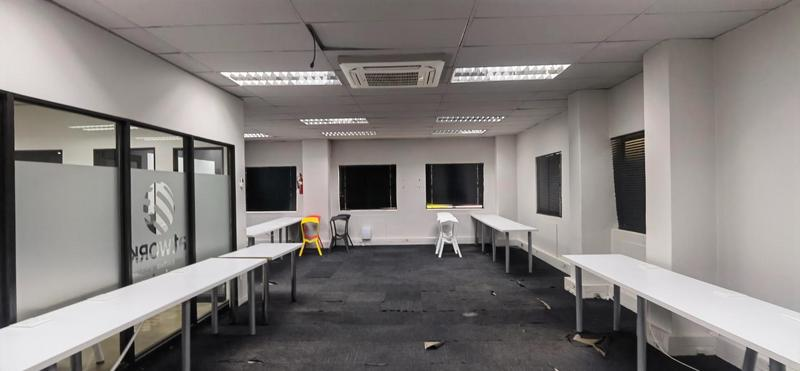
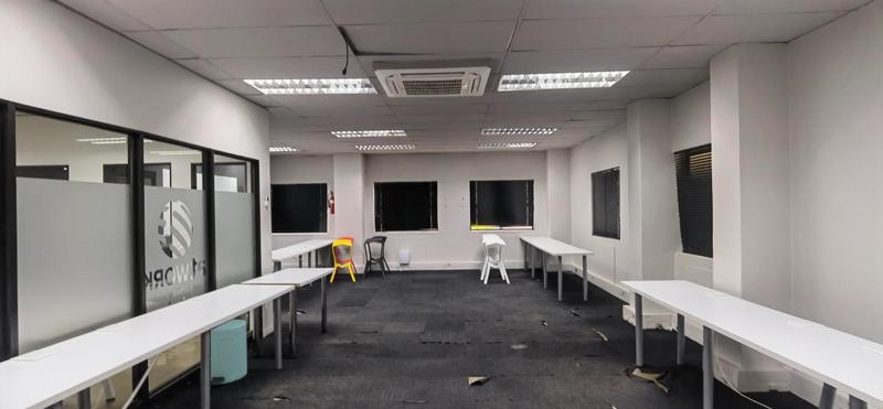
+ trash can (225, 351)
